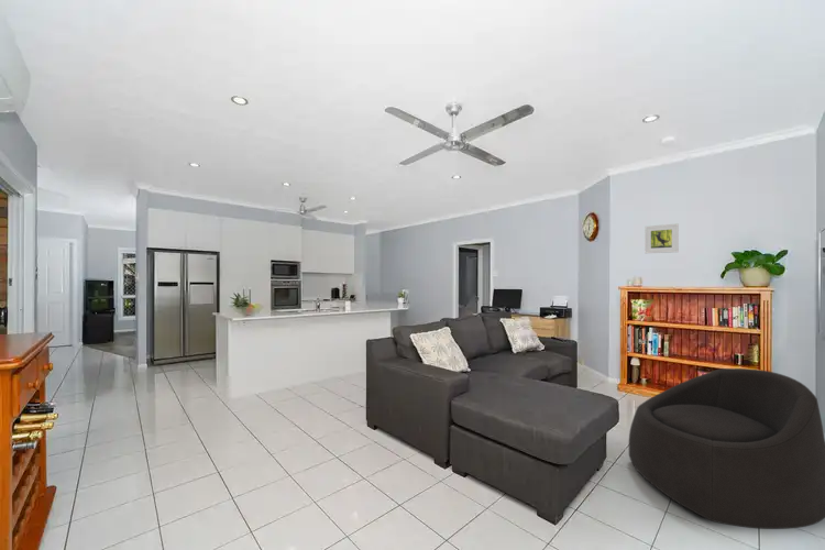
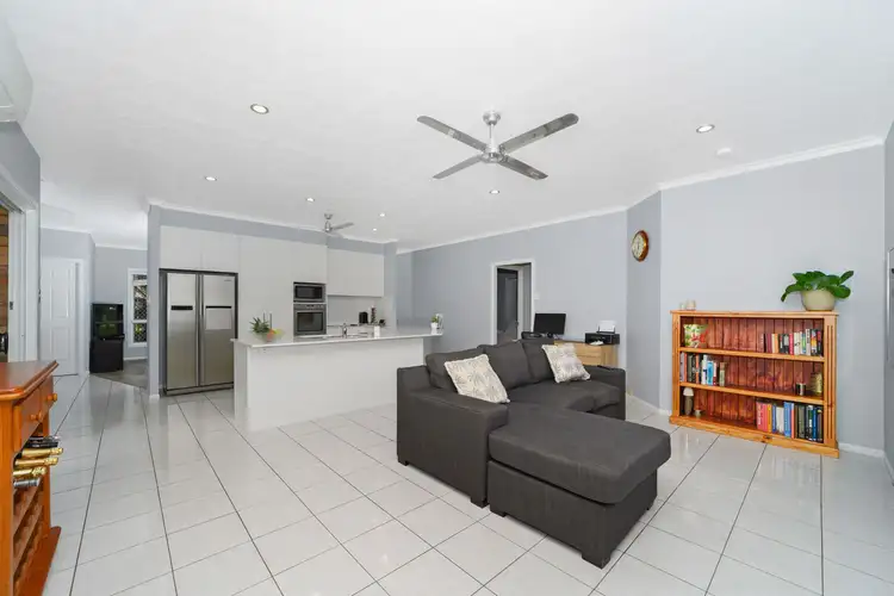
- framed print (661, 239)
- armchair (717, 430)
